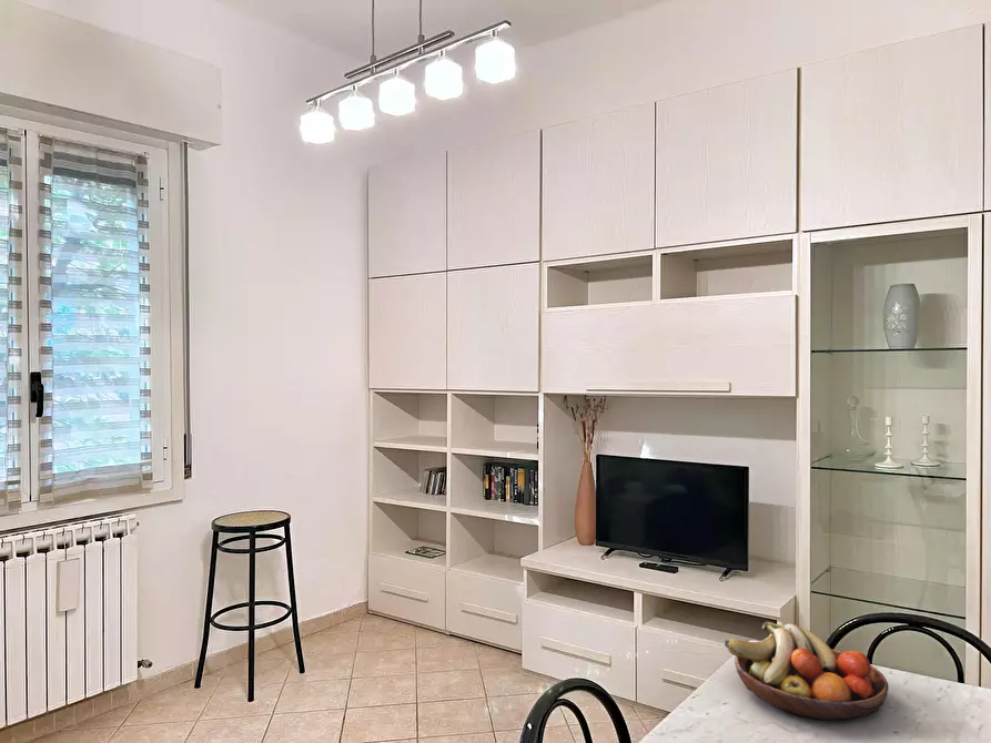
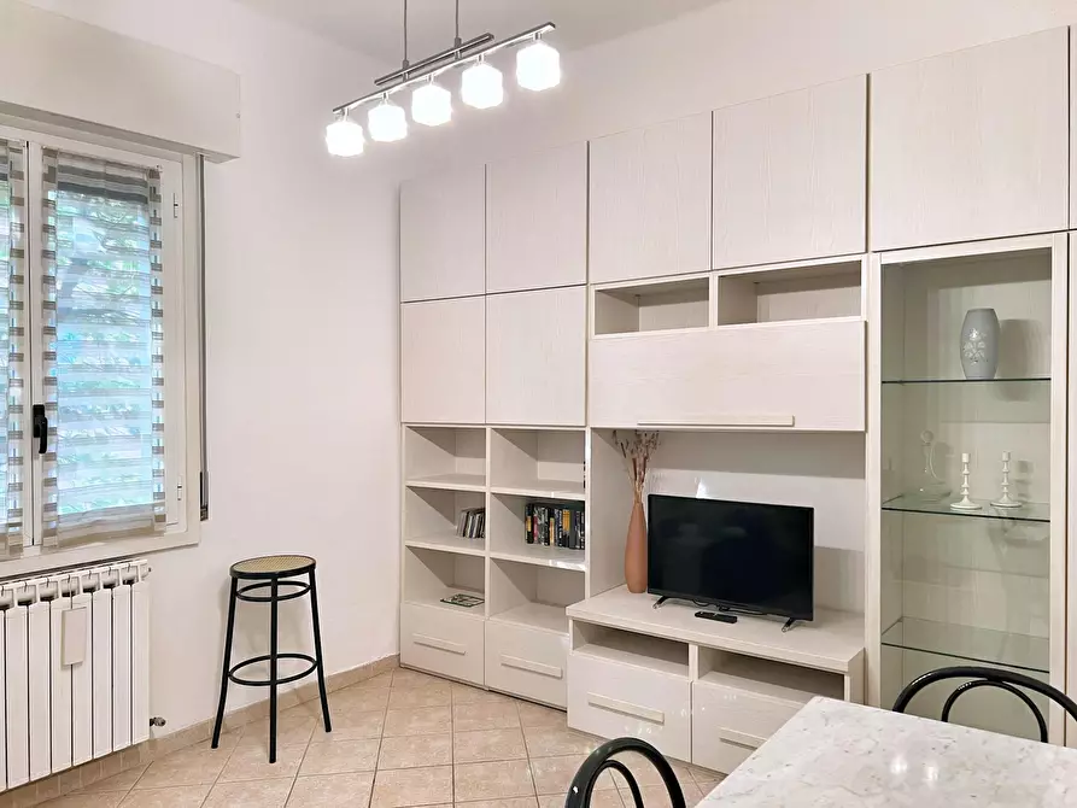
- fruit bowl (807, 663)
